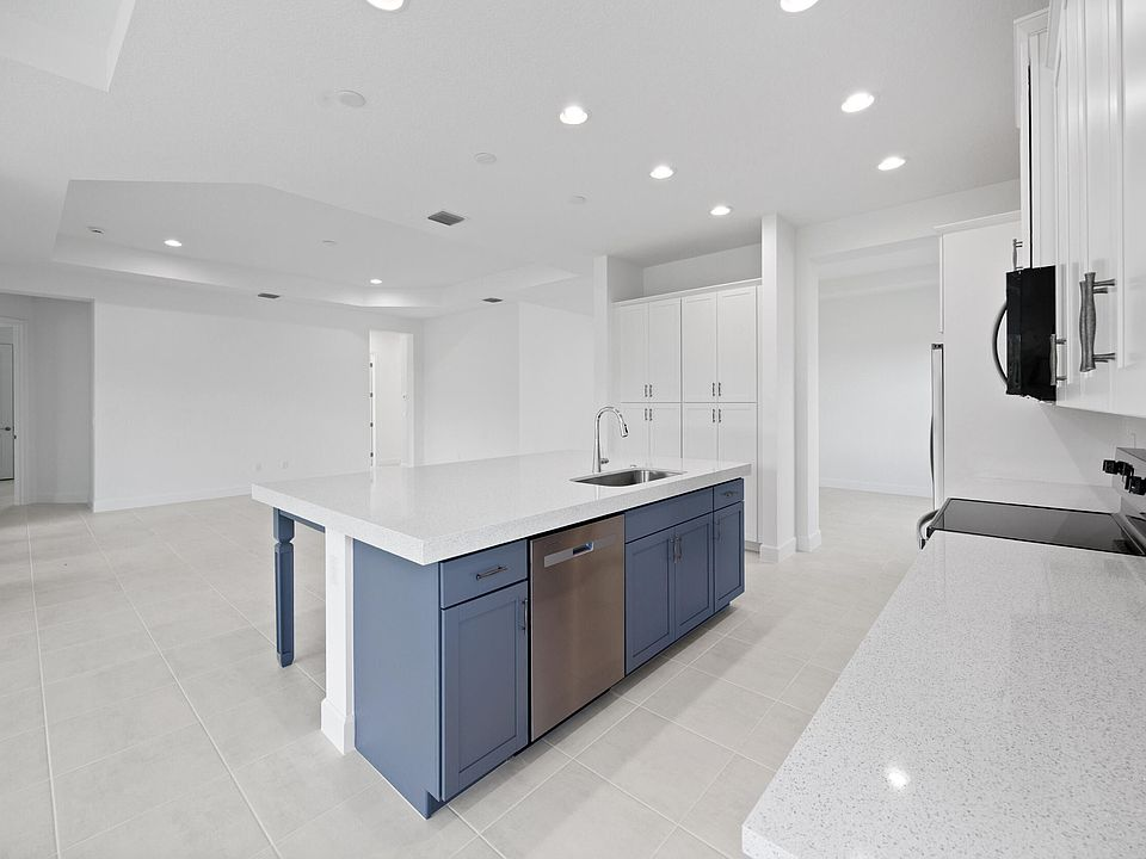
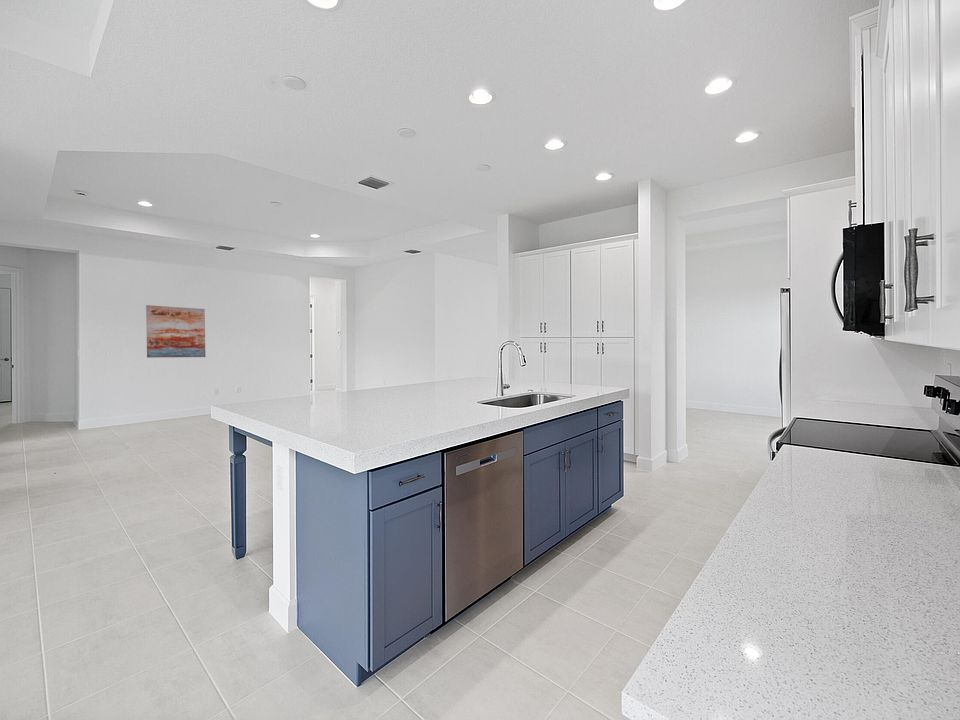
+ wall art (177, 332)
